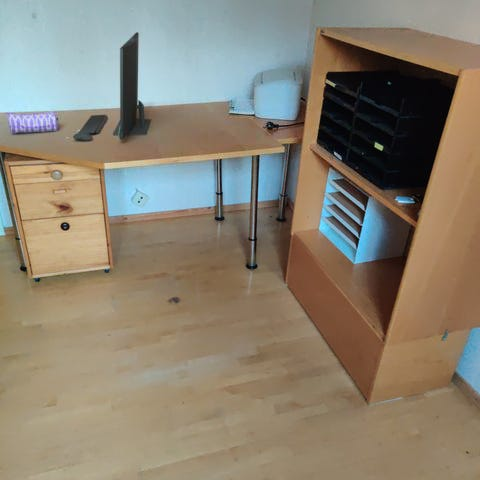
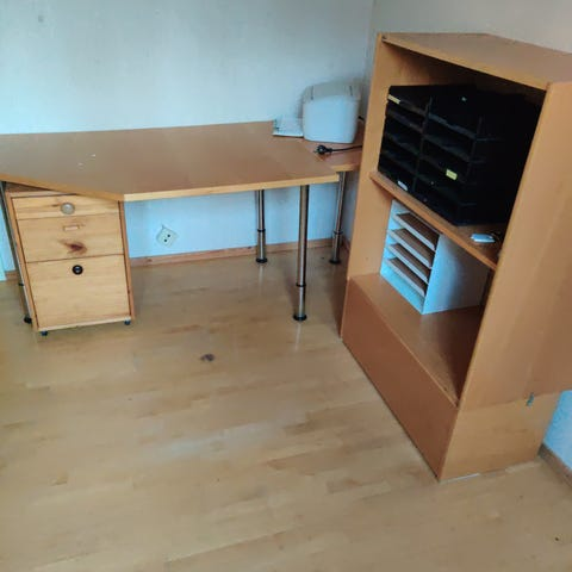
- pencil case (33, 121)
- monitor (120, 84)
